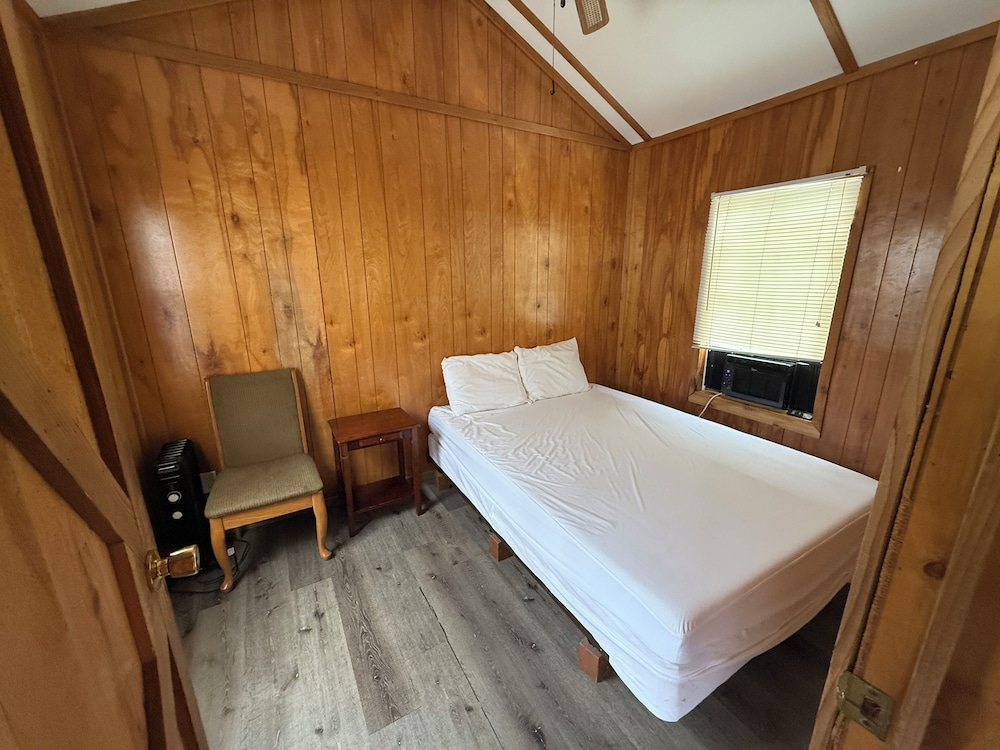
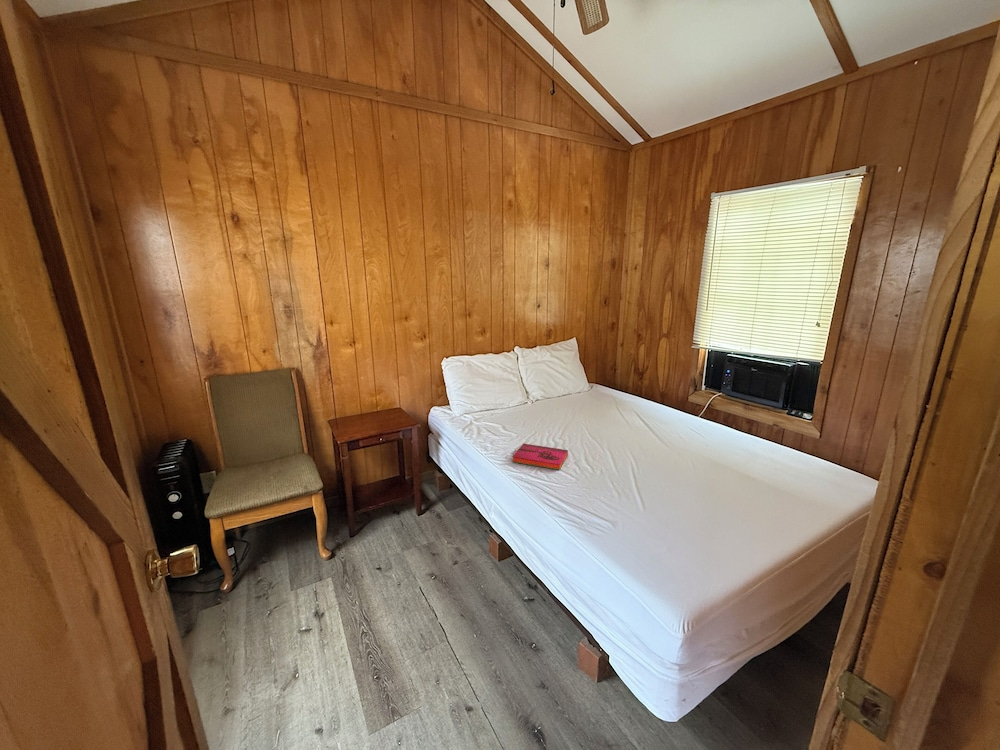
+ hardback book (540, 455)
